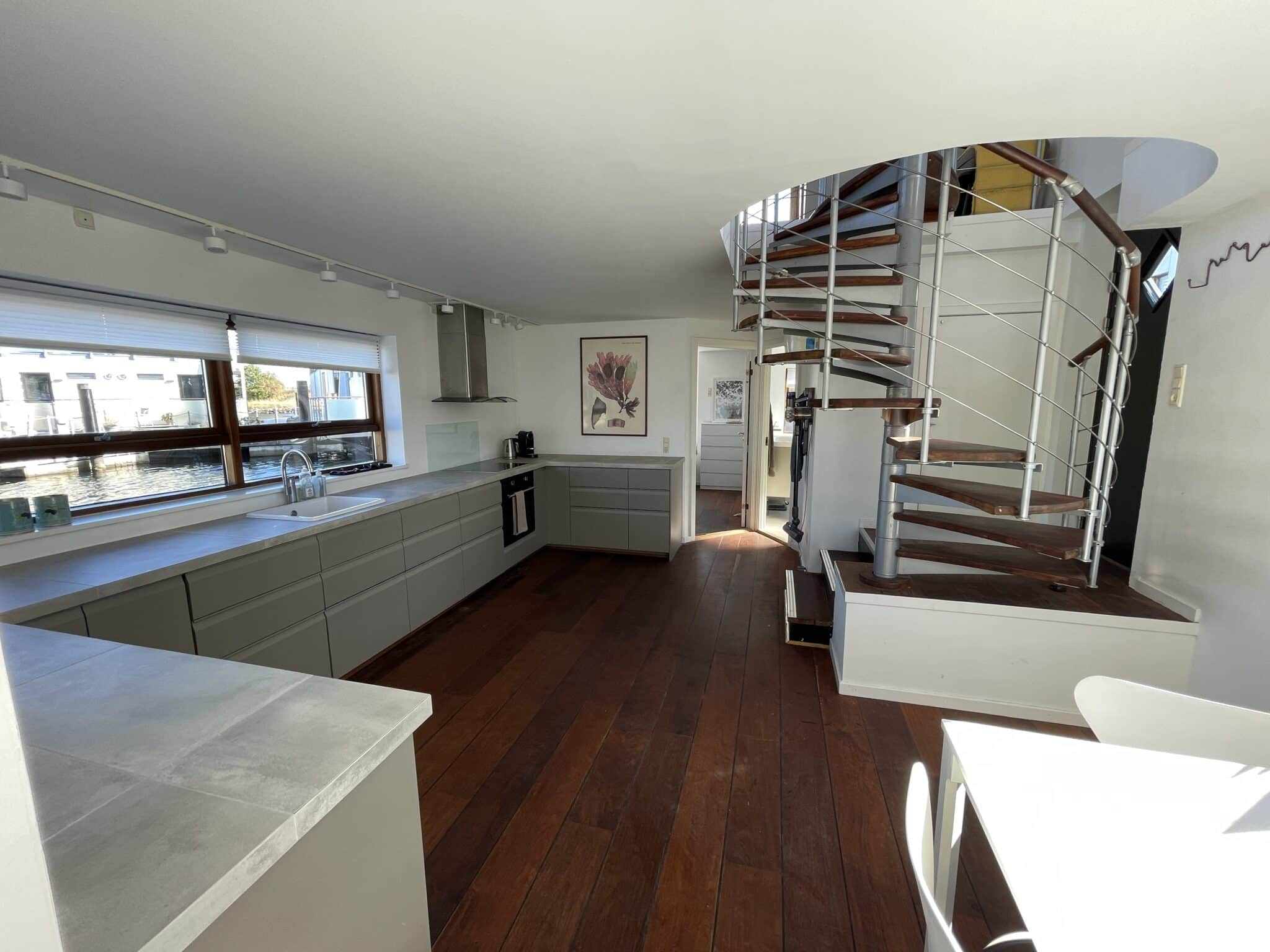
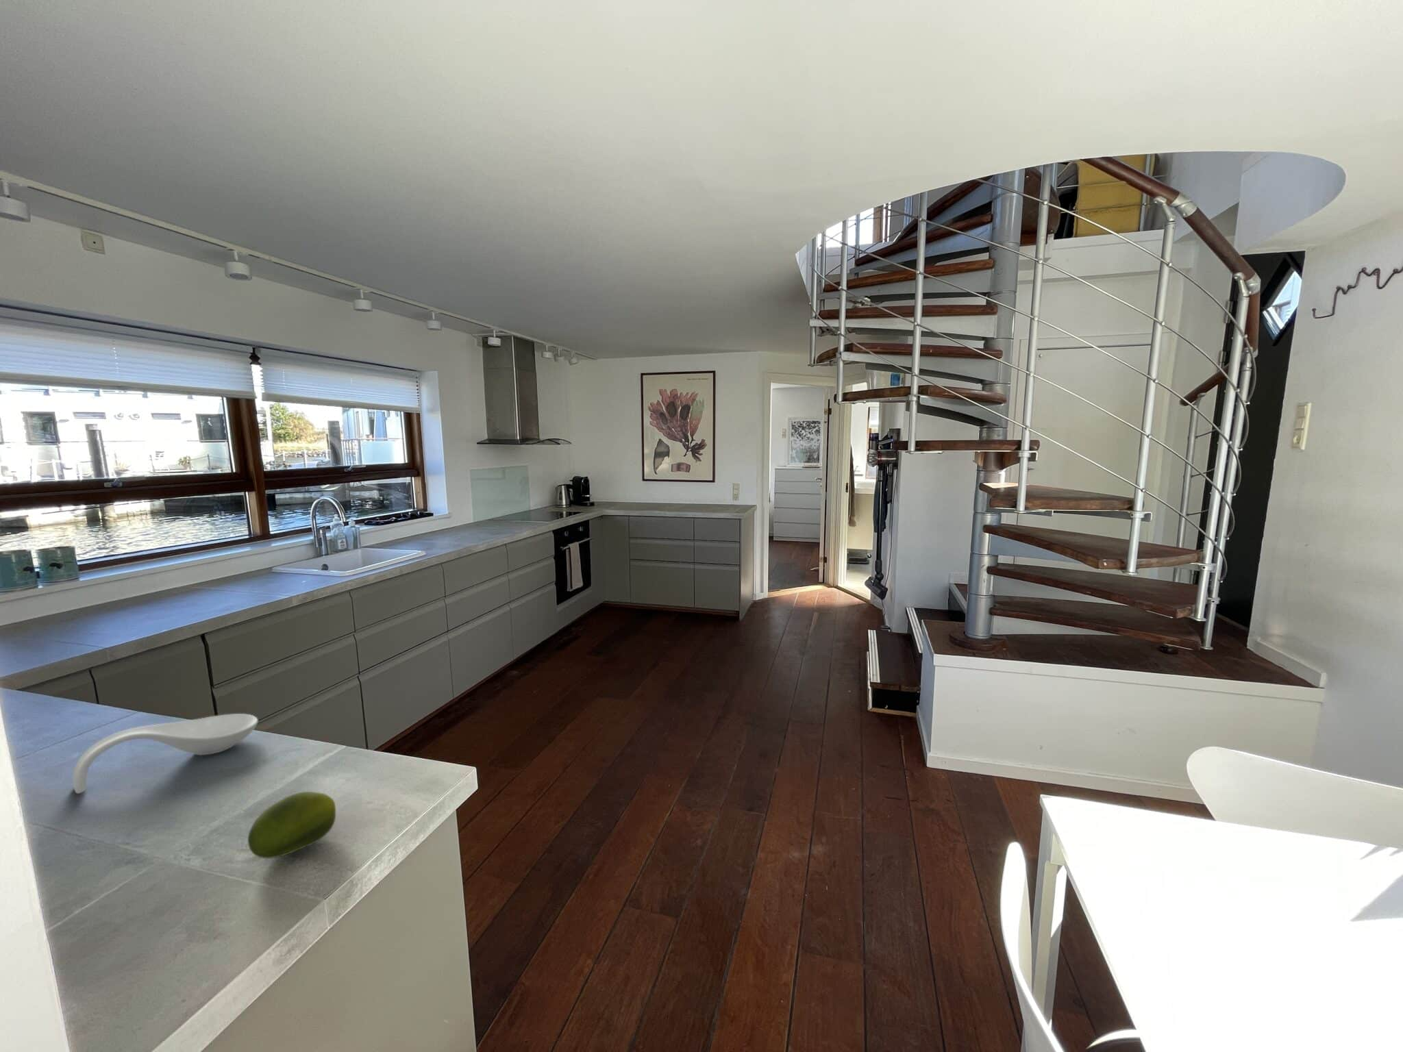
+ fruit (293, 822)
+ spoon rest (172, 740)
